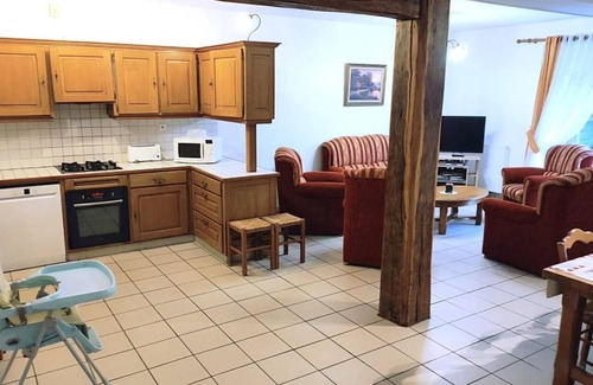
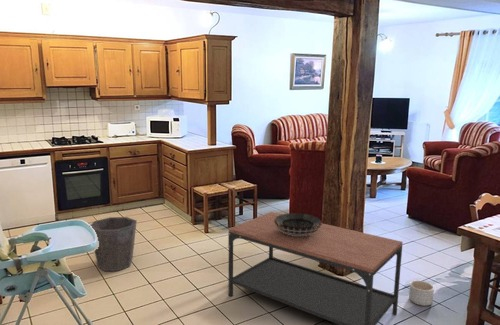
+ decorative bowl (297, 226)
+ waste bin (114, 244)
+ planter (421, 293)
+ coffee table (310, 270)
